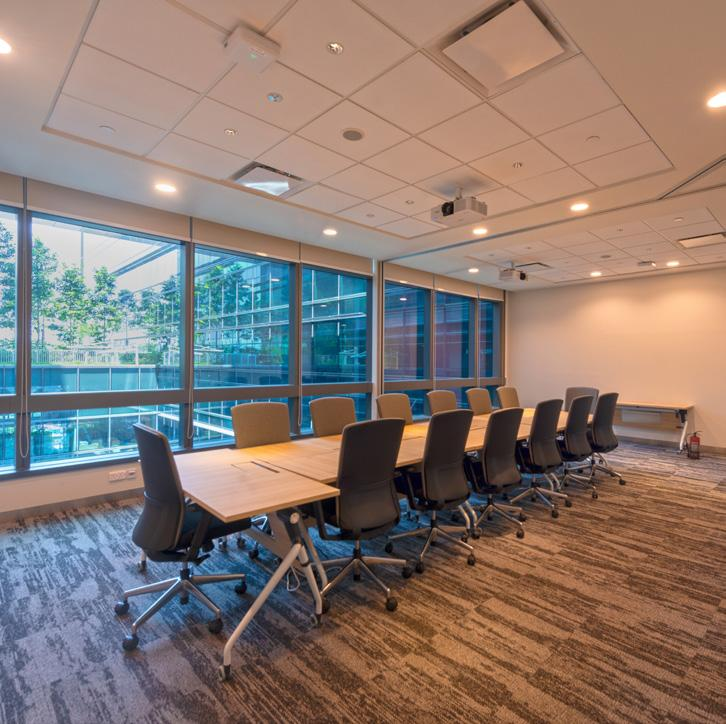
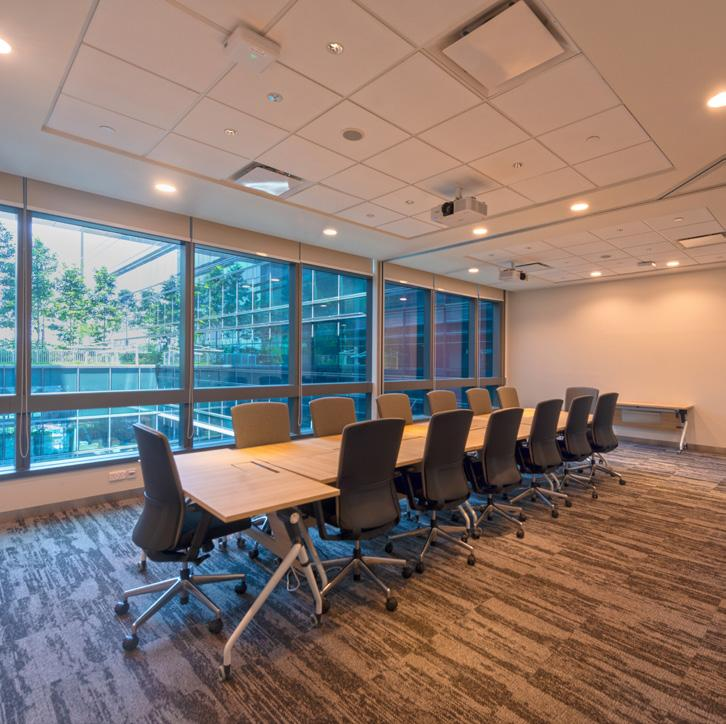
- fire extinguisher (693, 444)
